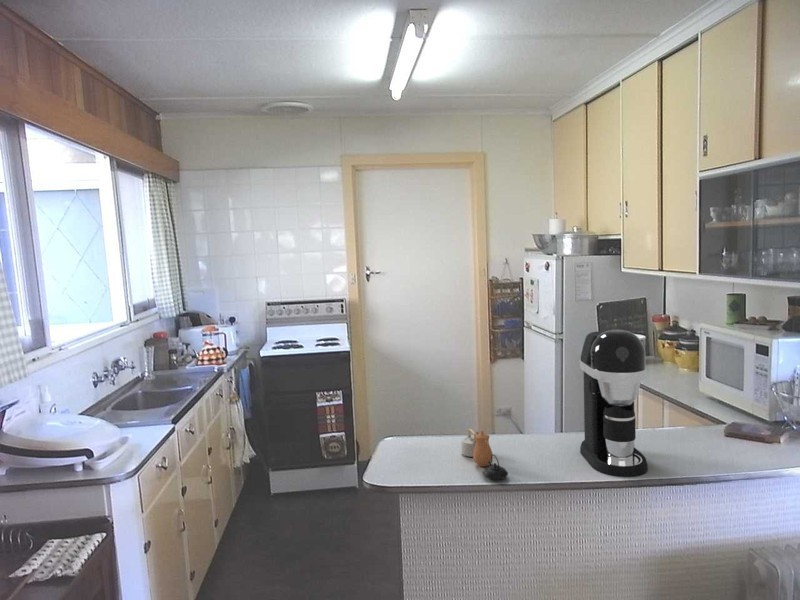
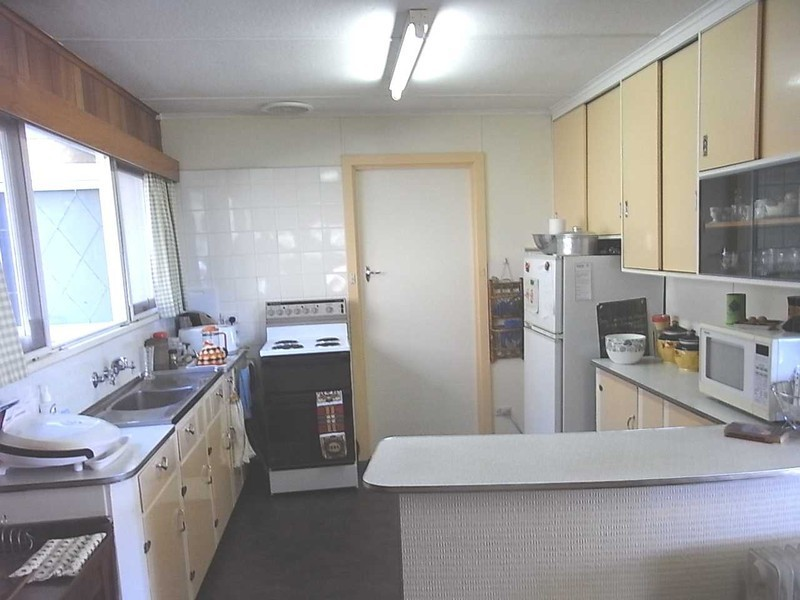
- teapot (481, 446)
- coffee maker (611, 394)
